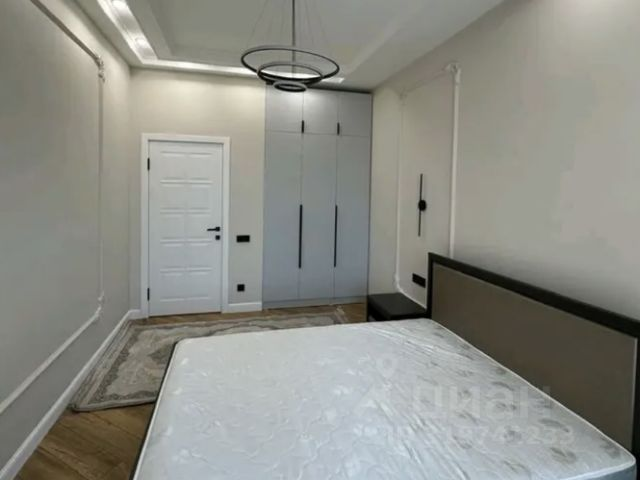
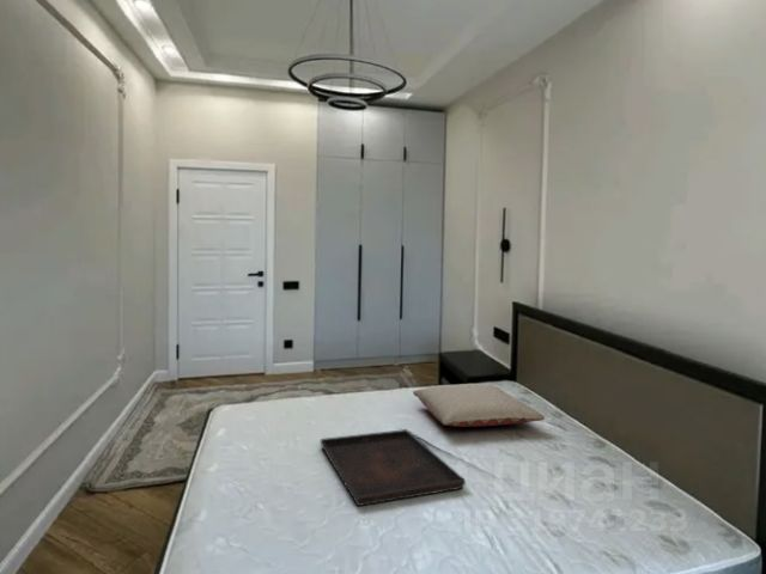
+ serving tray (385, 462)
+ pillow (473, 403)
